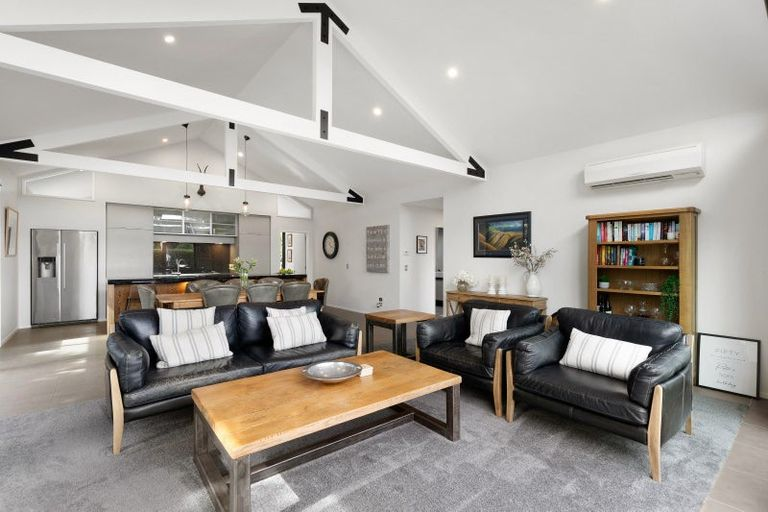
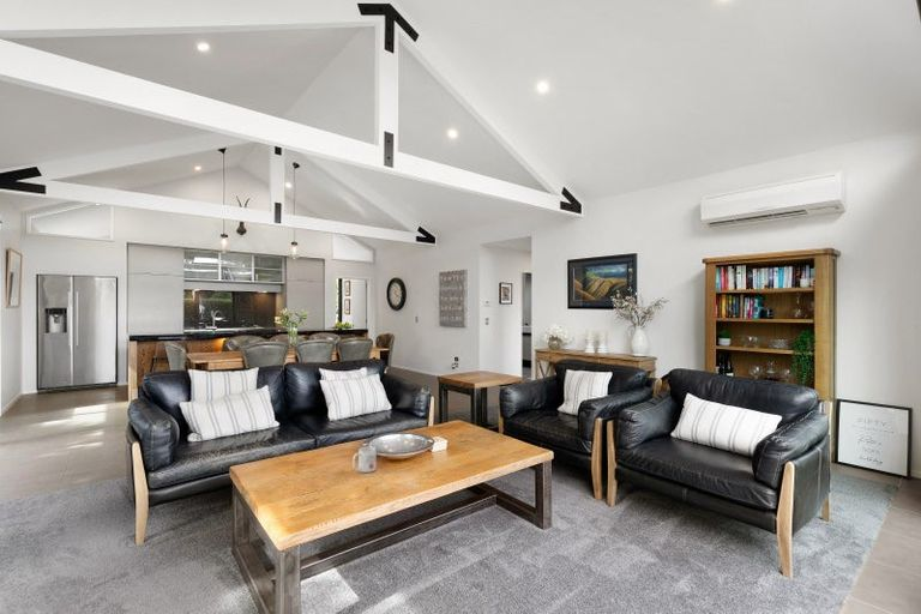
+ mug (363, 459)
